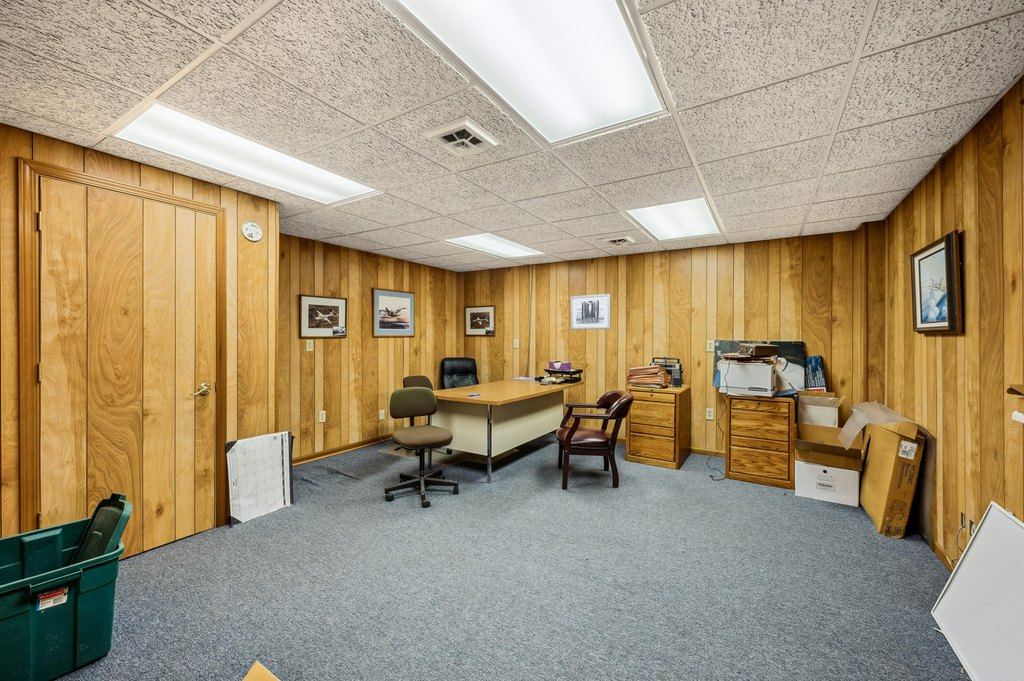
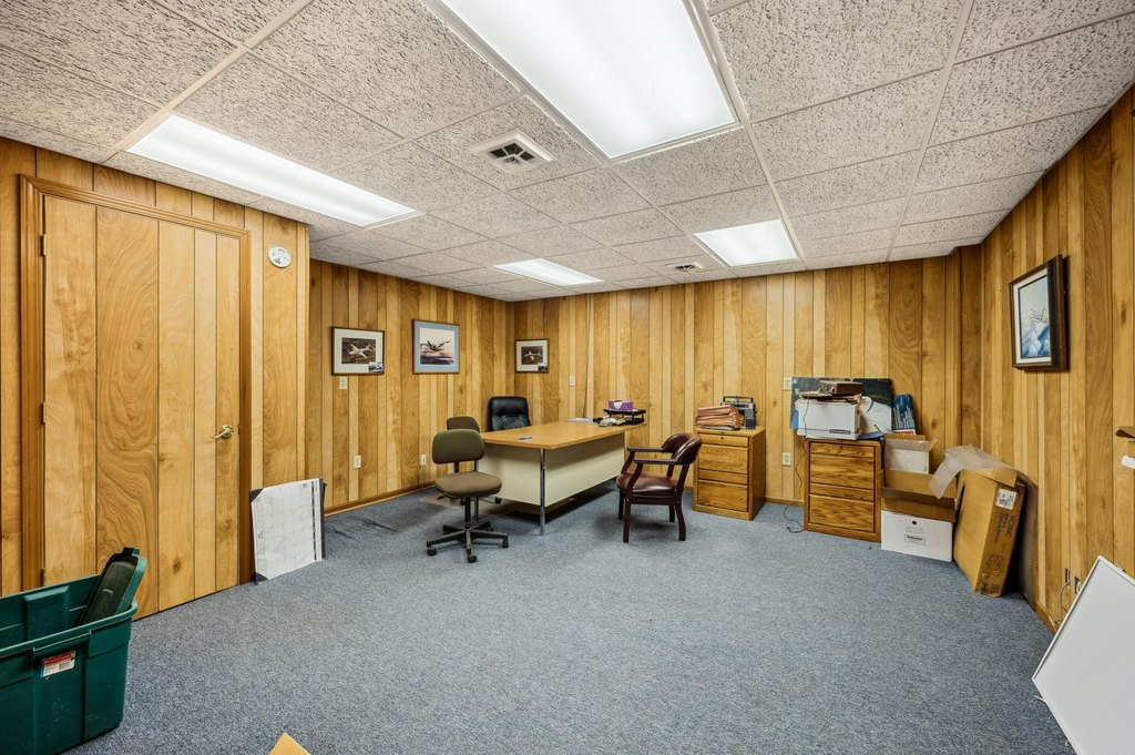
- wall art (589, 312)
